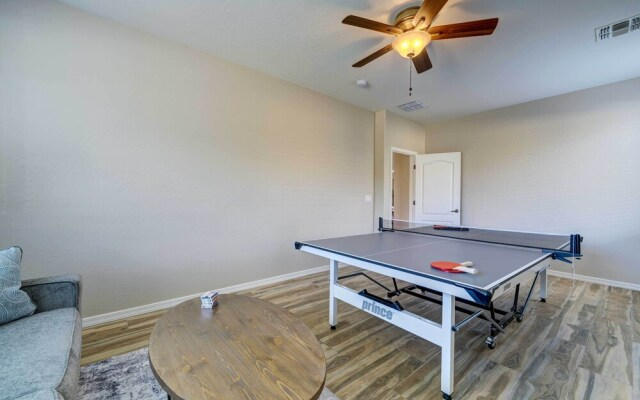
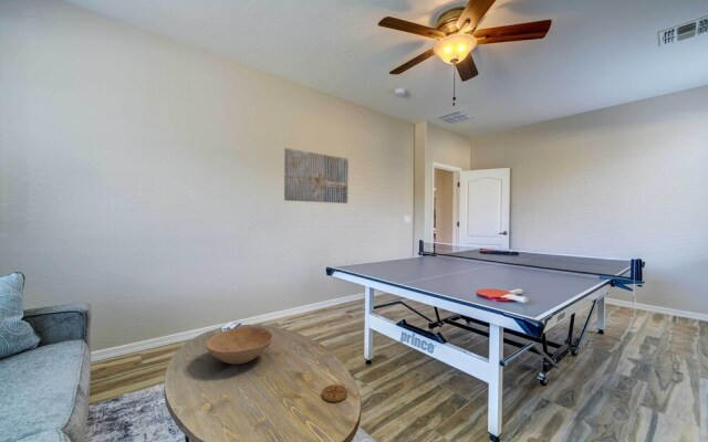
+ bowl (241, 347)
+ wall art (319, 178)
+ coaster (334, 392)
